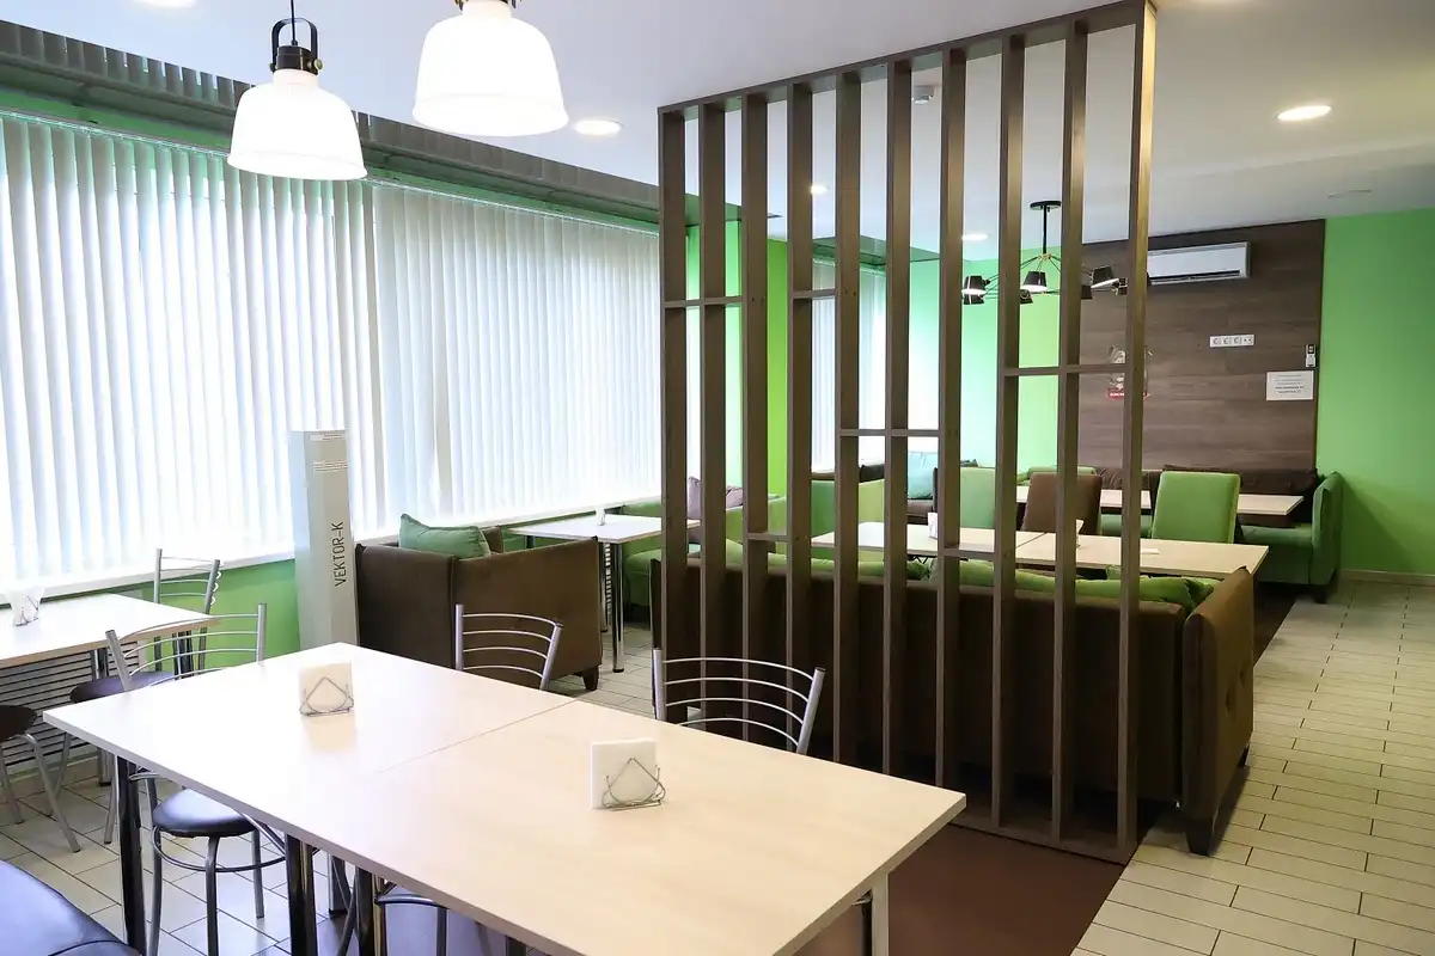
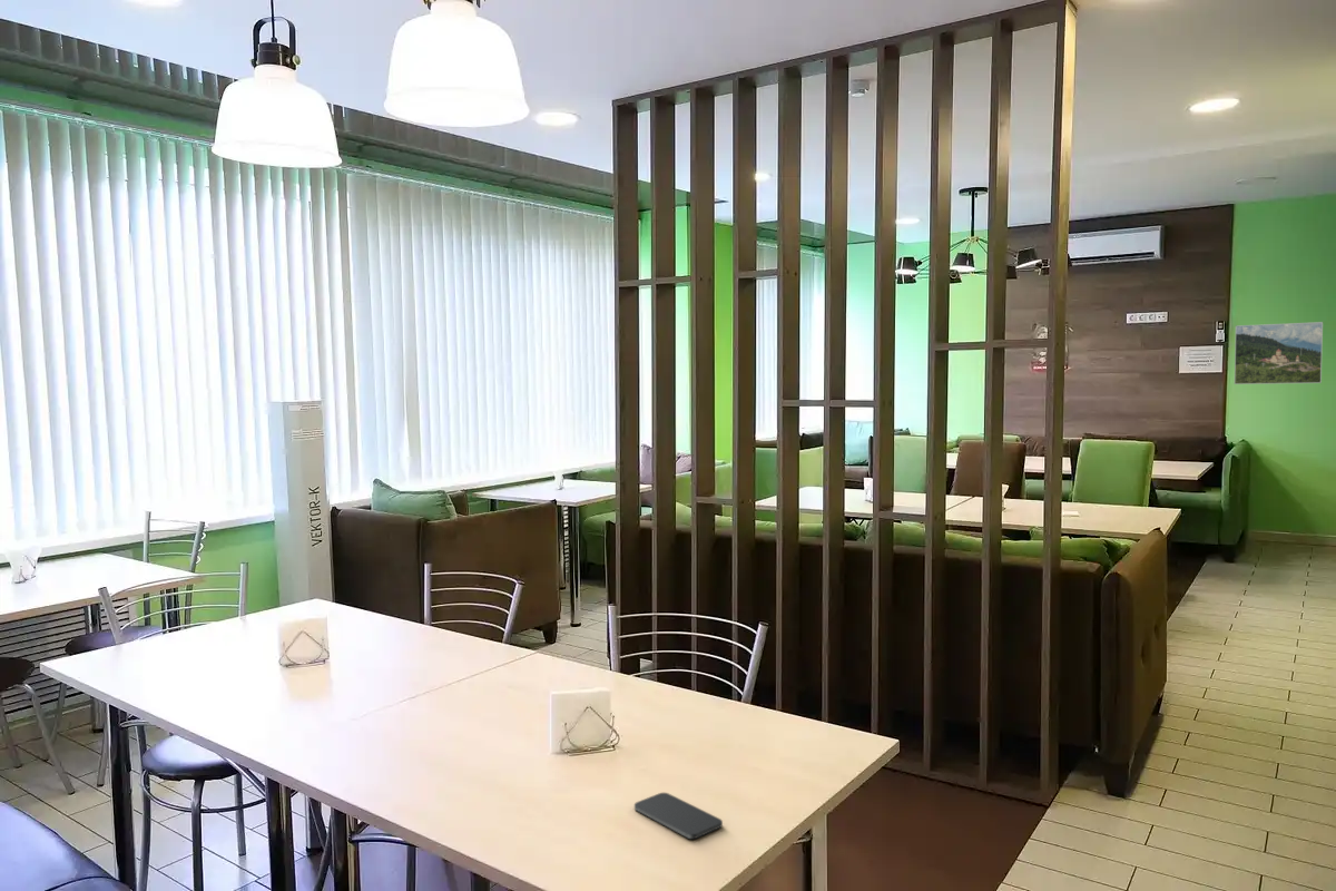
+ smartphone (677, 814)
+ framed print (1277, 353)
